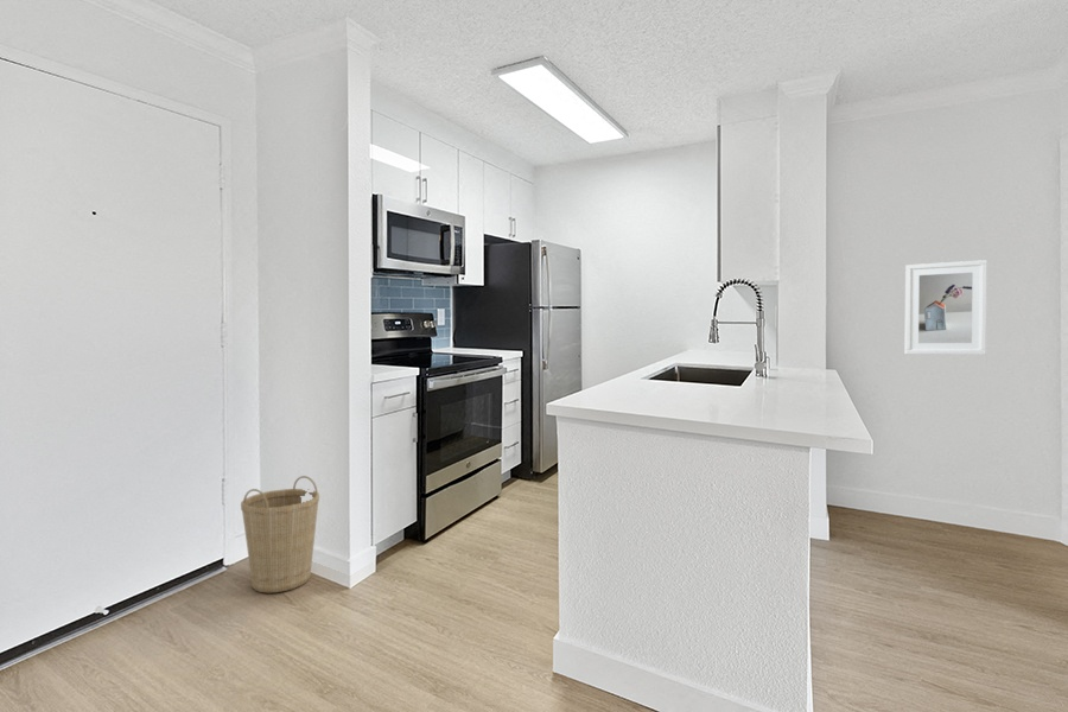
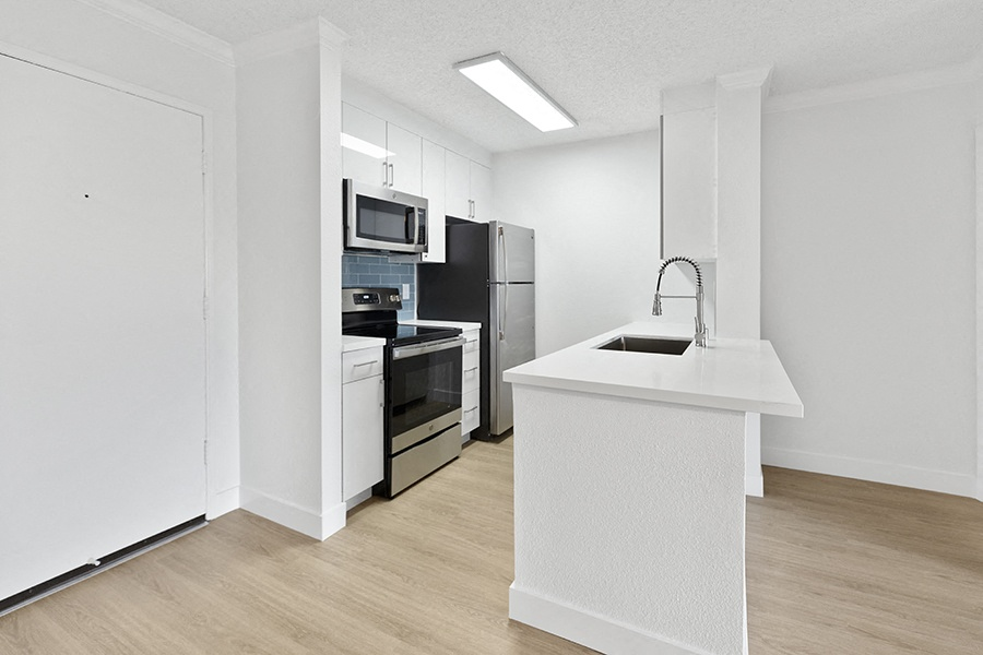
- basket (281, 530)
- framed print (945, 309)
